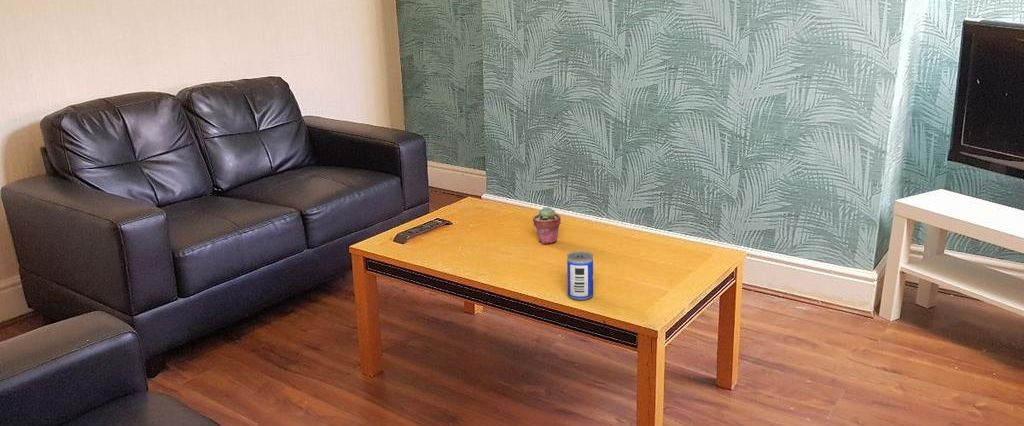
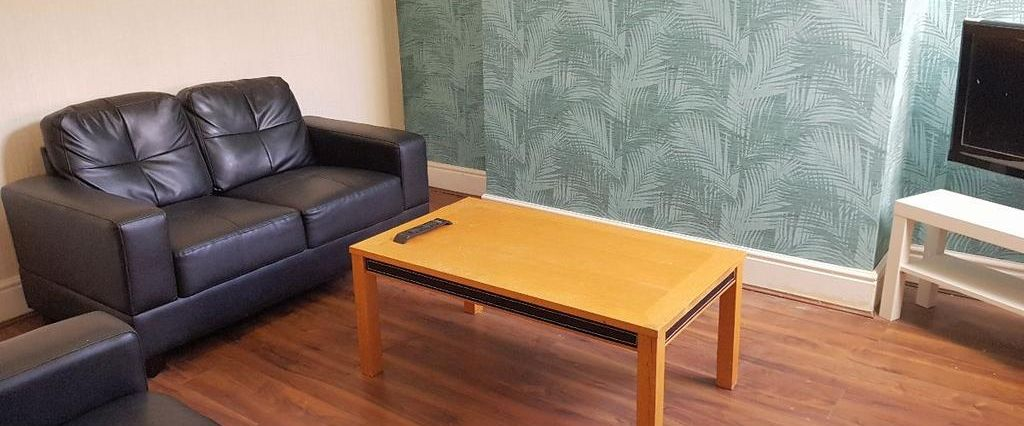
- potted succulent (547, 224)
- beer can (580, 275)
